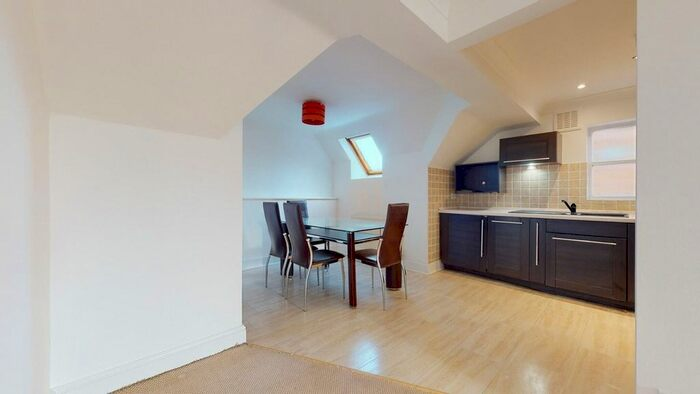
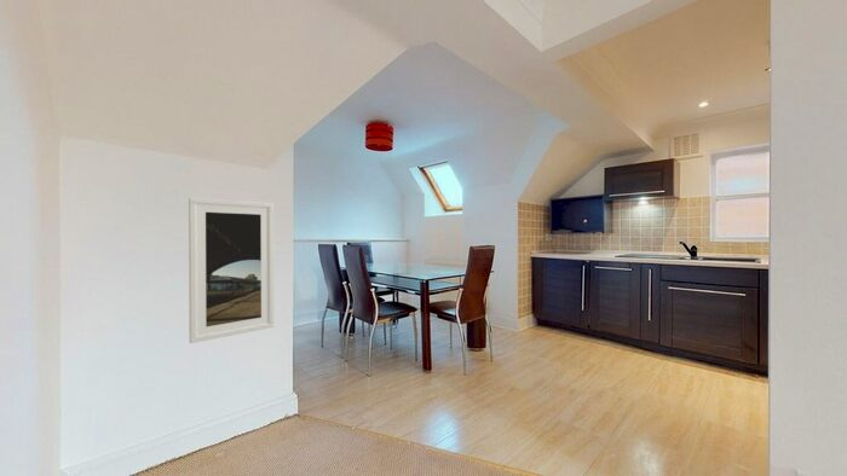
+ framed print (234, 267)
